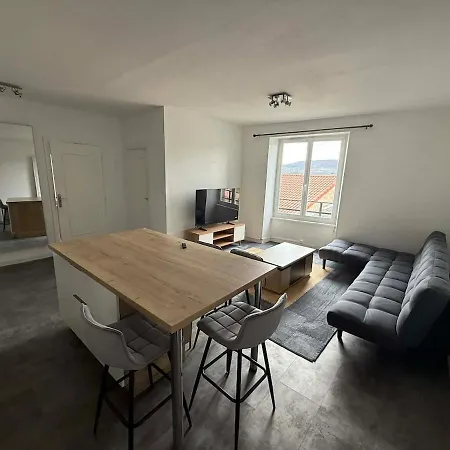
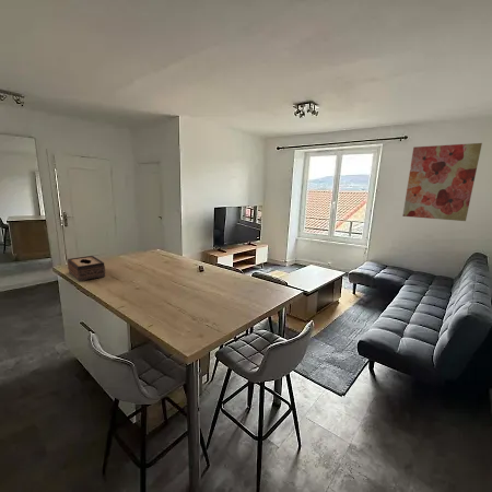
+ tissue box (85, 267)
+ wall art (438, 183)
